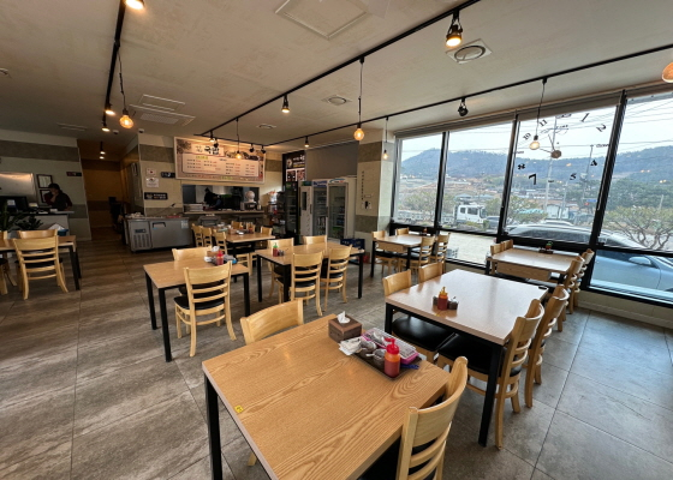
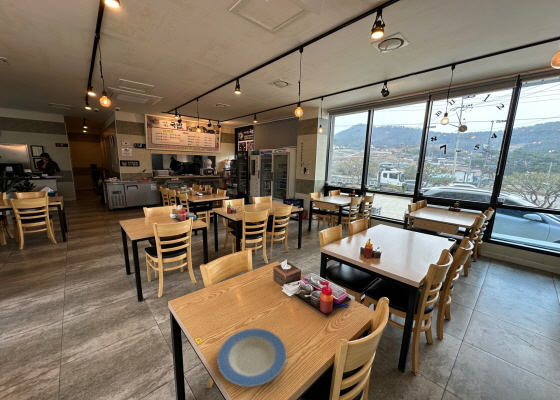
+ plate (252, 356)
